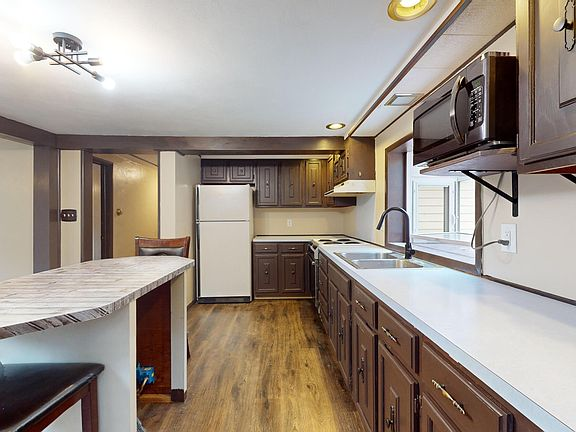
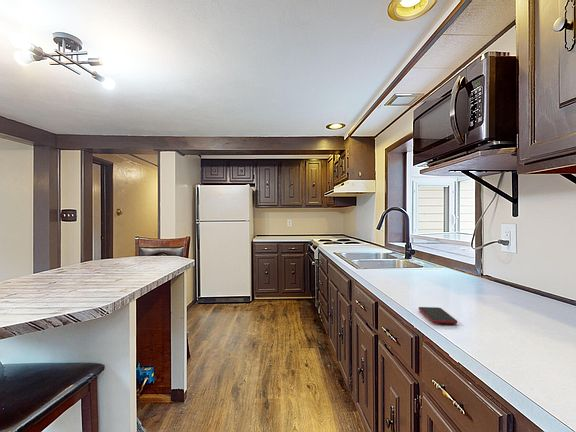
+ smartphone (436, 314)
